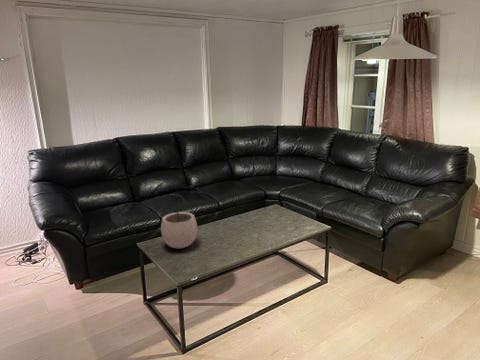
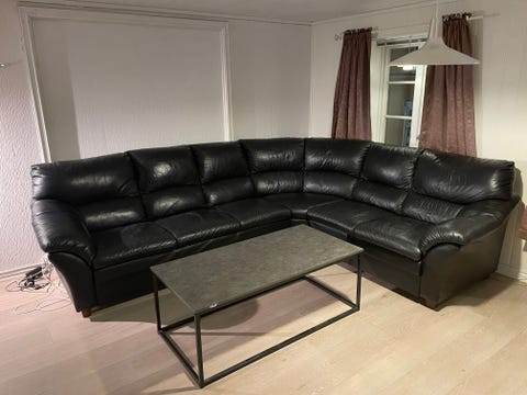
- plant pot (179, 225)
